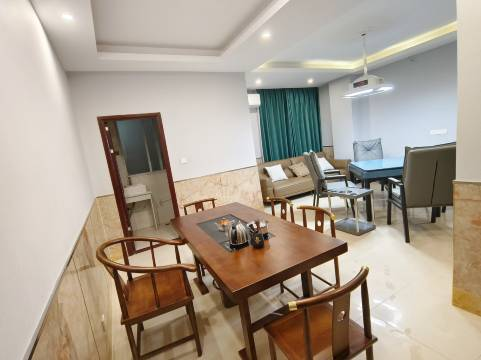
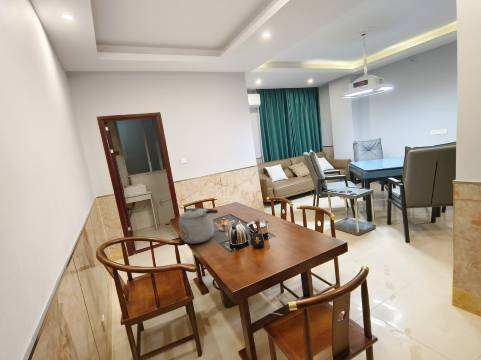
+ kettle (194, 222)
